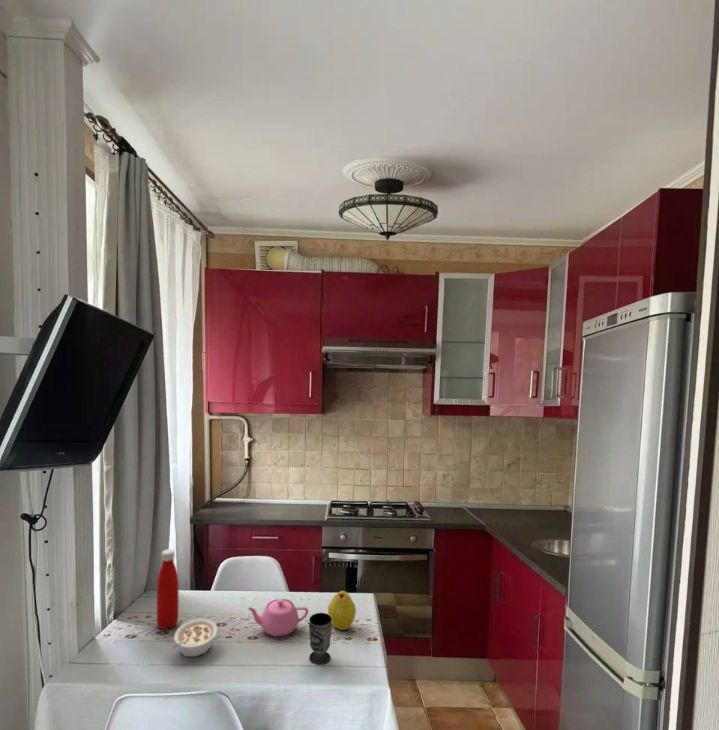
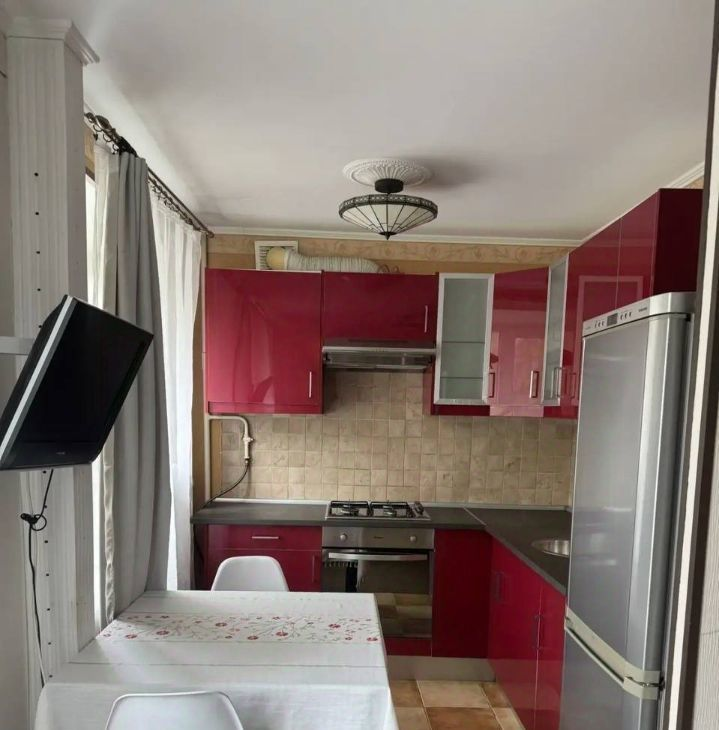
- teapot (277, 614)
- cup (320, 638)
- bottle (167, 588)
- fruit (342, 609)
- legume (195, 639)
